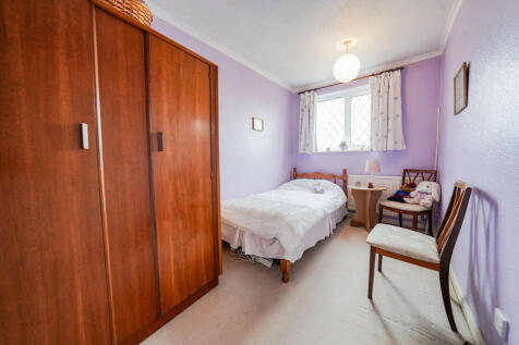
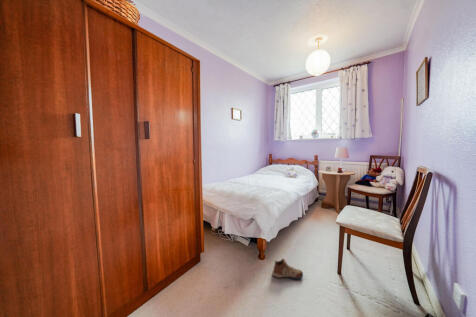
+ shoe (287, 268)
